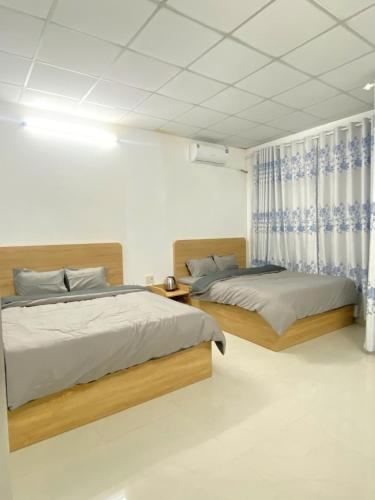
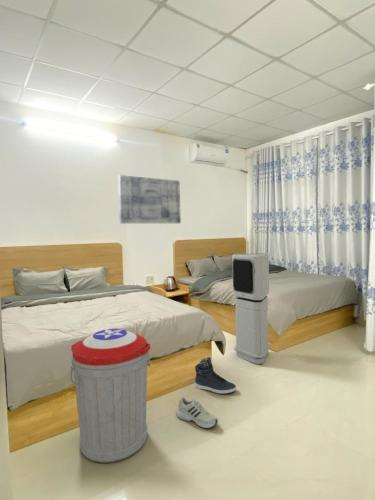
+ wall art (151, 200)
+ air purifier (256, 305)
+ sneaker (214, 373)
+ shoe (197, 410)
+ trash can (112, 386)
